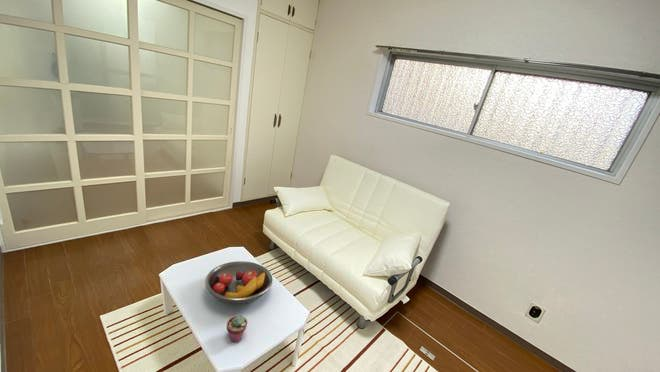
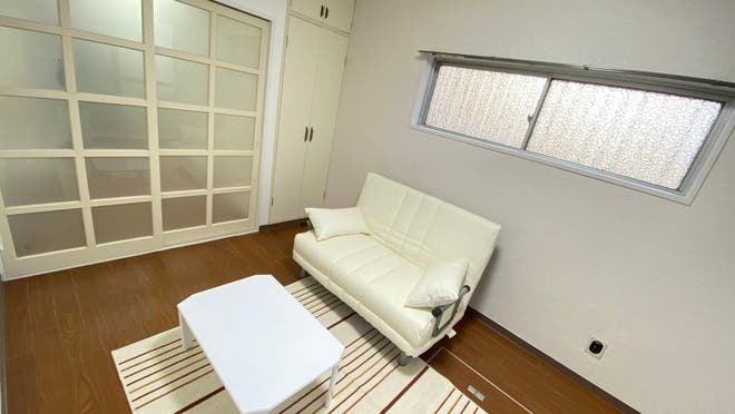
- potted succulent (236, 326)
- fruit bowl (239, 283)
